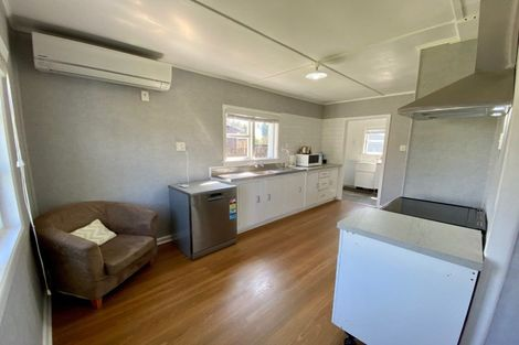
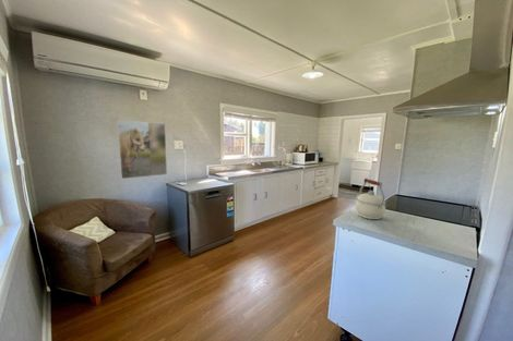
+ kettle (369, 197)
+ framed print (144, 149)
